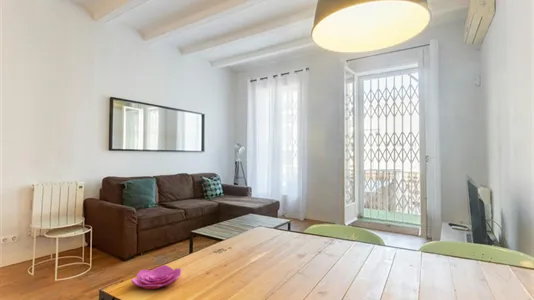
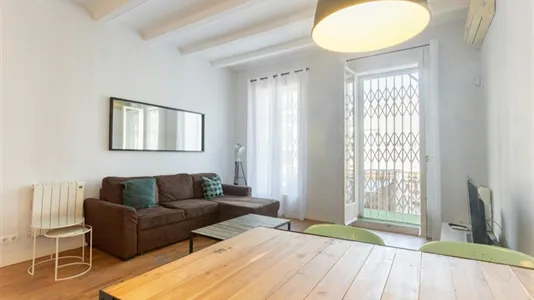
- flower (157, 278)
